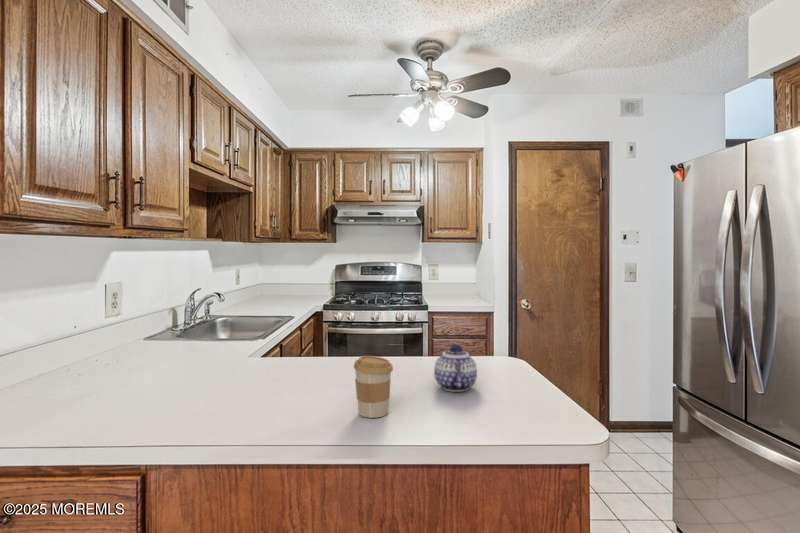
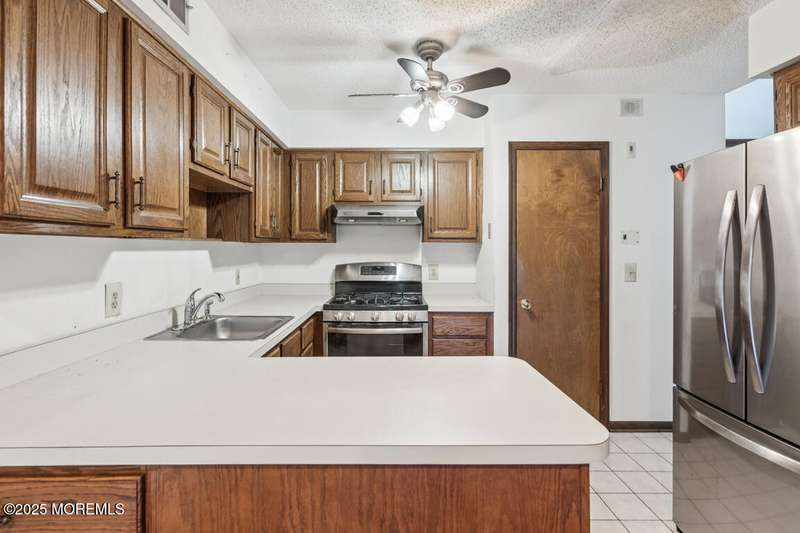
- teapot (455, 365)
- coffee cup (373, 385)
